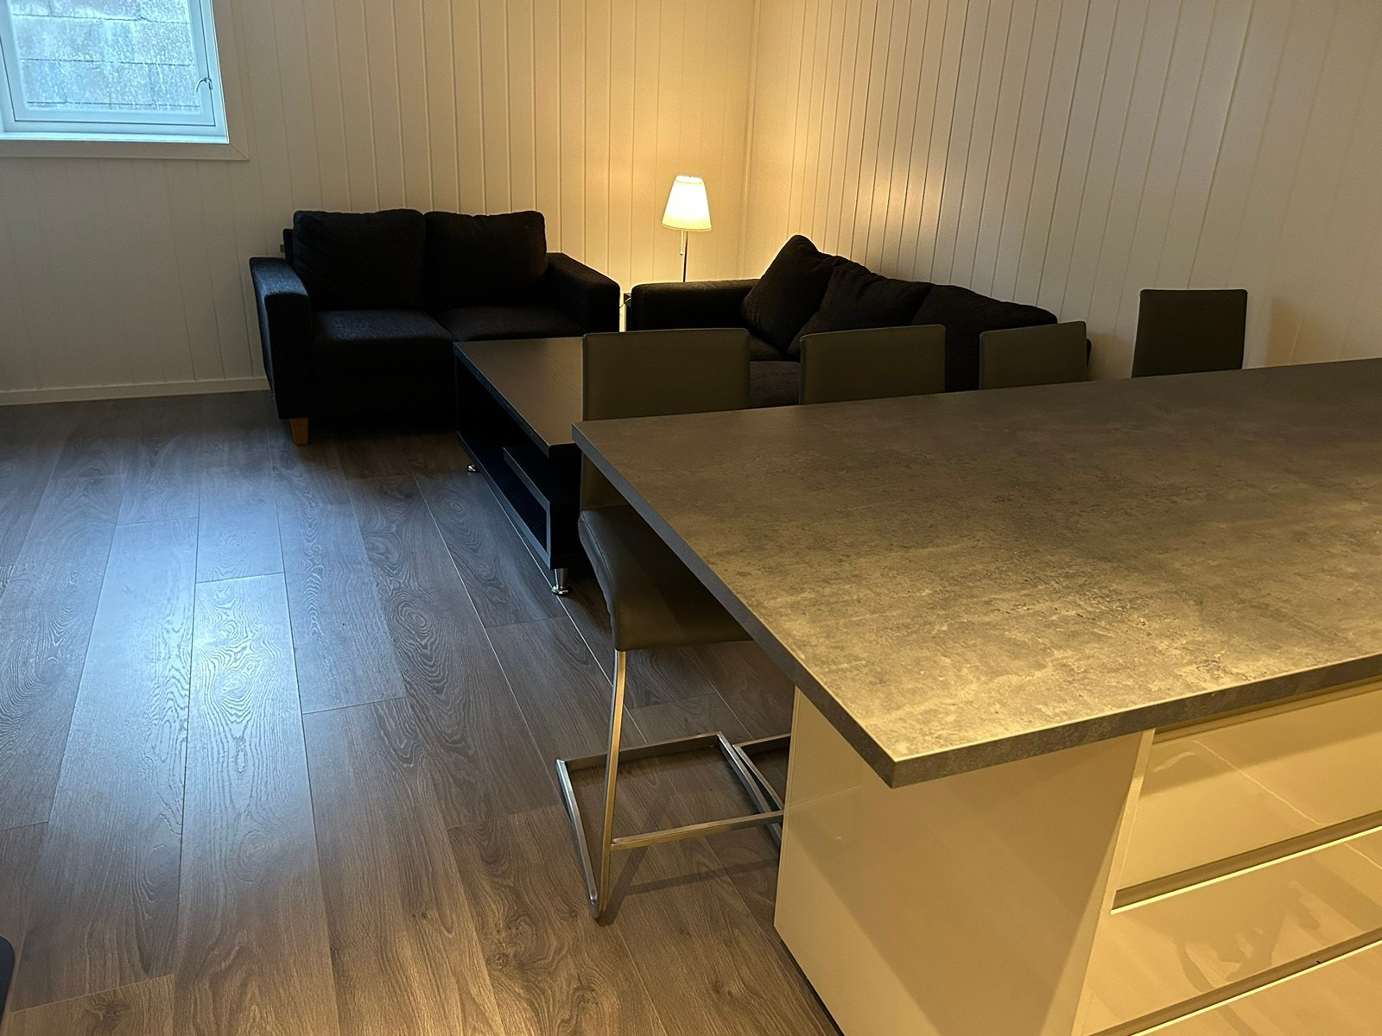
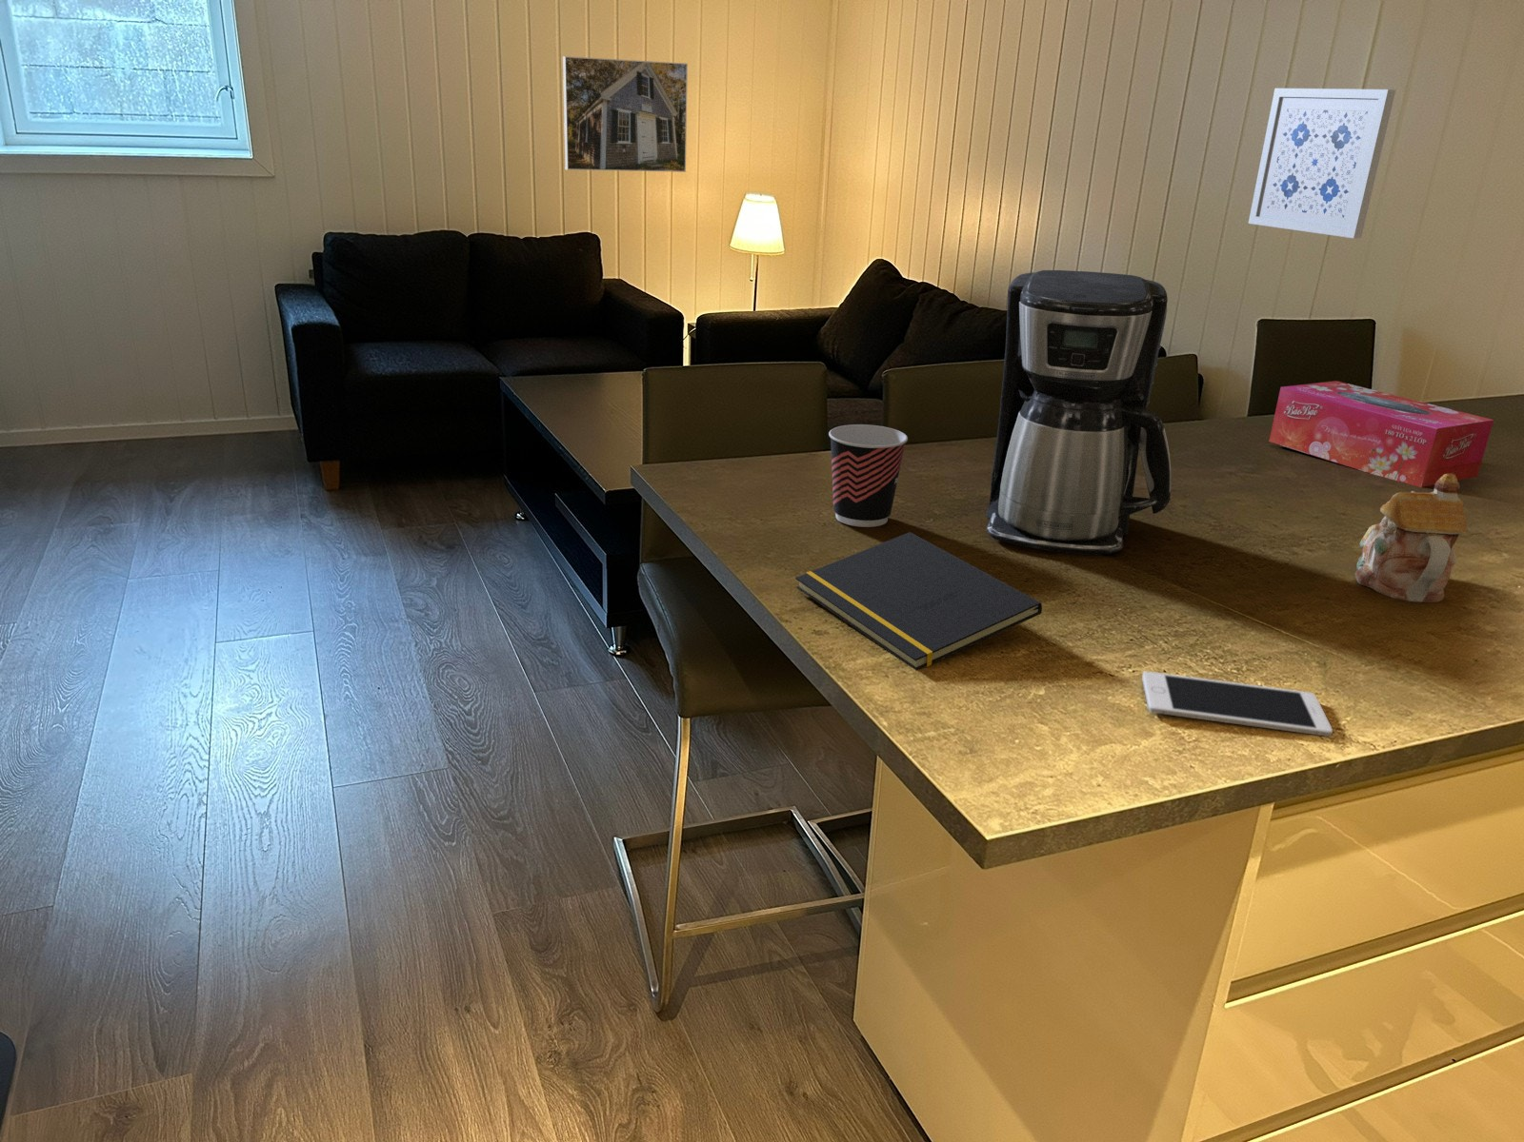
+ wall art (1316, 161)
+ tissue box (1375, 431)
+ cell phone (1232, 702)
+ cup (865, 476)
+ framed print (625, 116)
+ teapot (1412, 527)
+ notepad (912, 595)
+ coffee maker (1092, 403)
